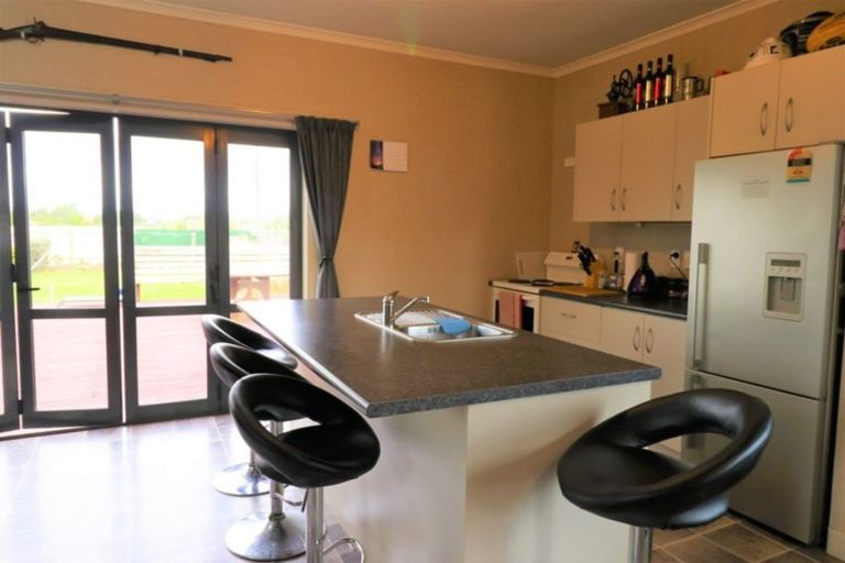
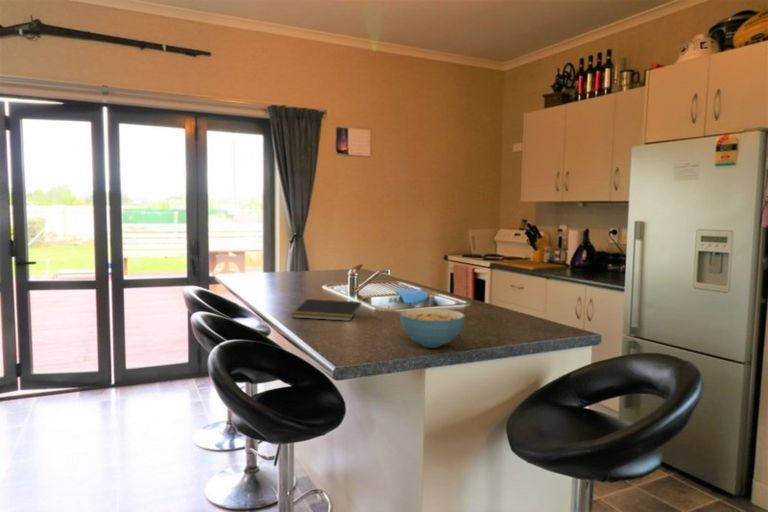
+ cereal bowl (431, 329)
+ notepad (327, 309)
